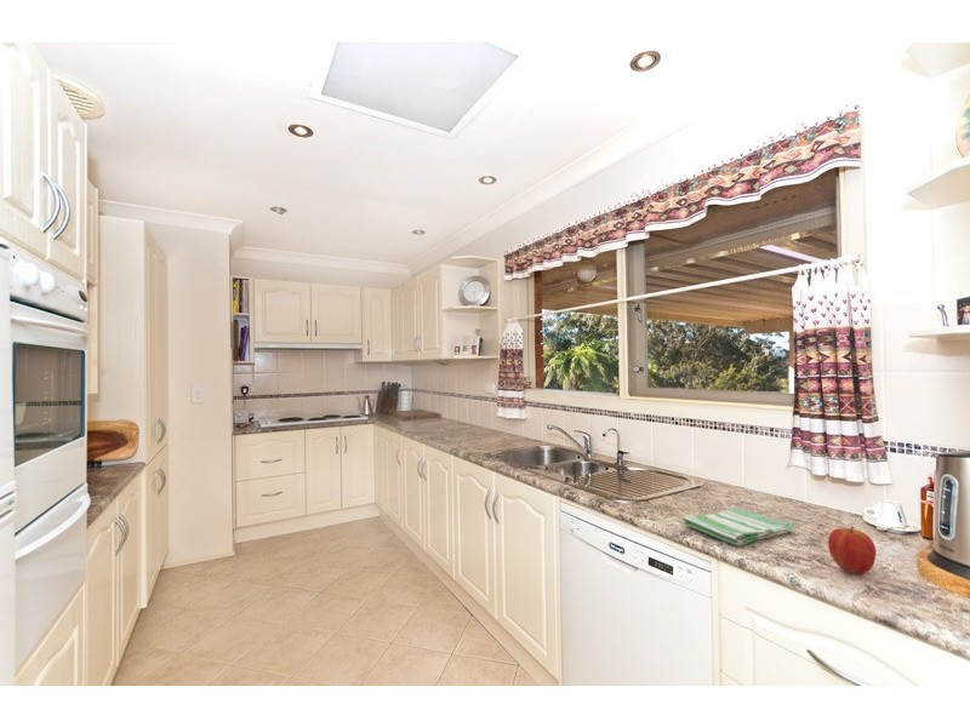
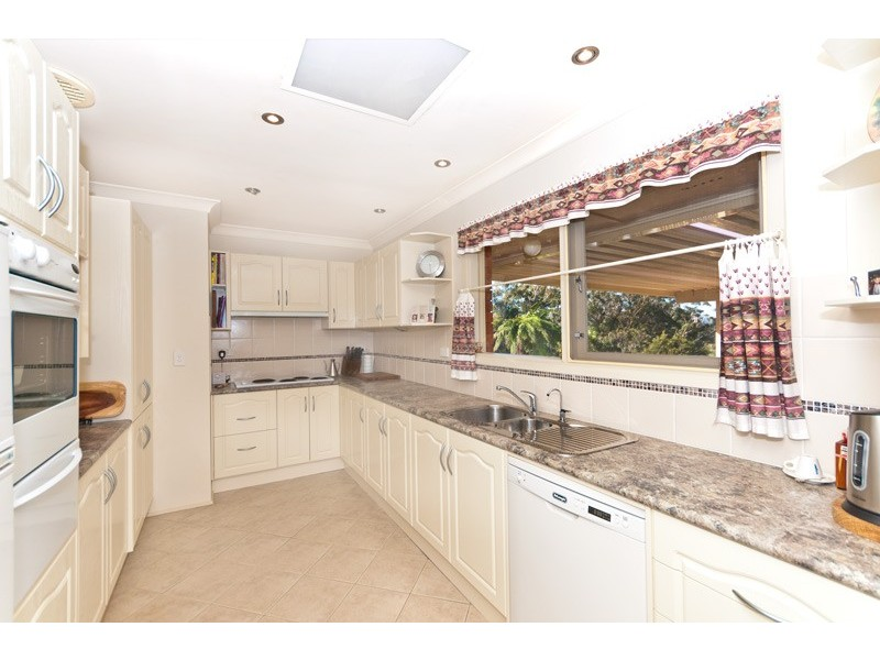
- dish towel (736, 523)
- apple (851, 548)
